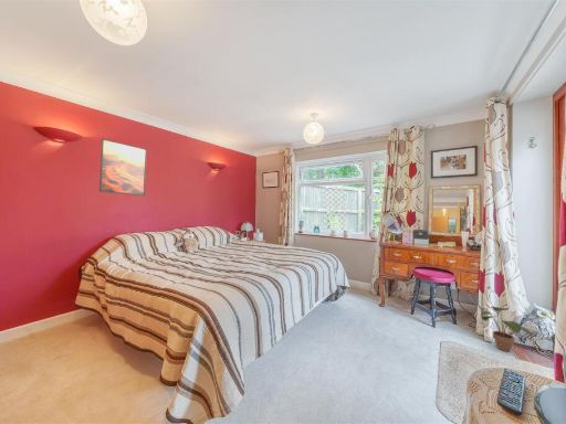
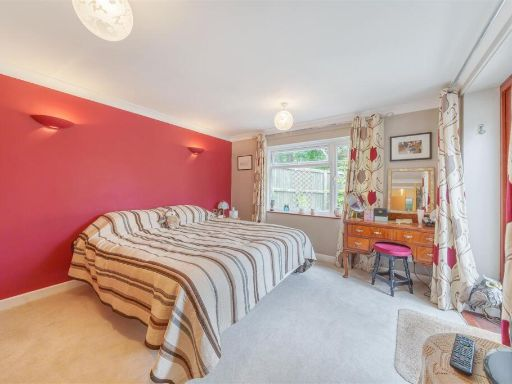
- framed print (124, 169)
- potted plant (504, 329)
